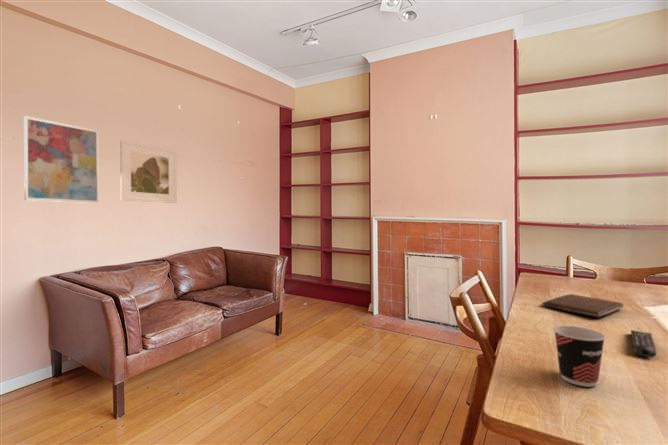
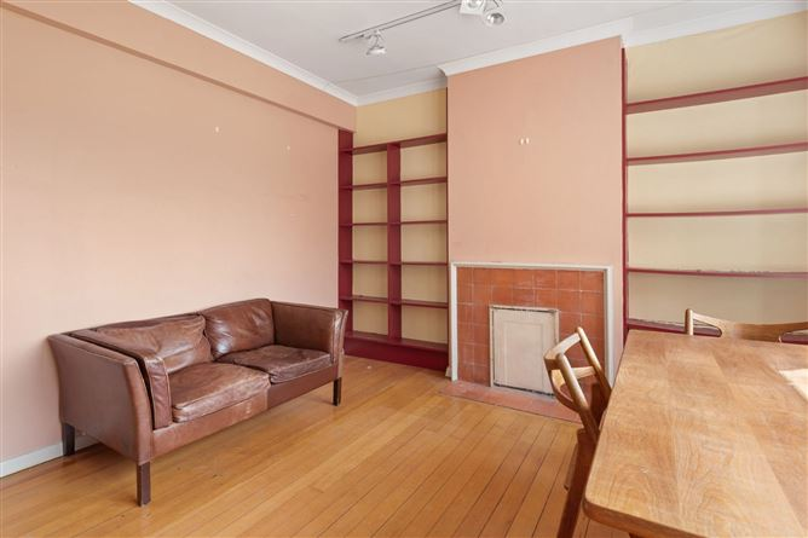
- remote control (642, 342)
- cup (578, 355)
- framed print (150, 173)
- wall art (63, 162)
- book (582, 304)
